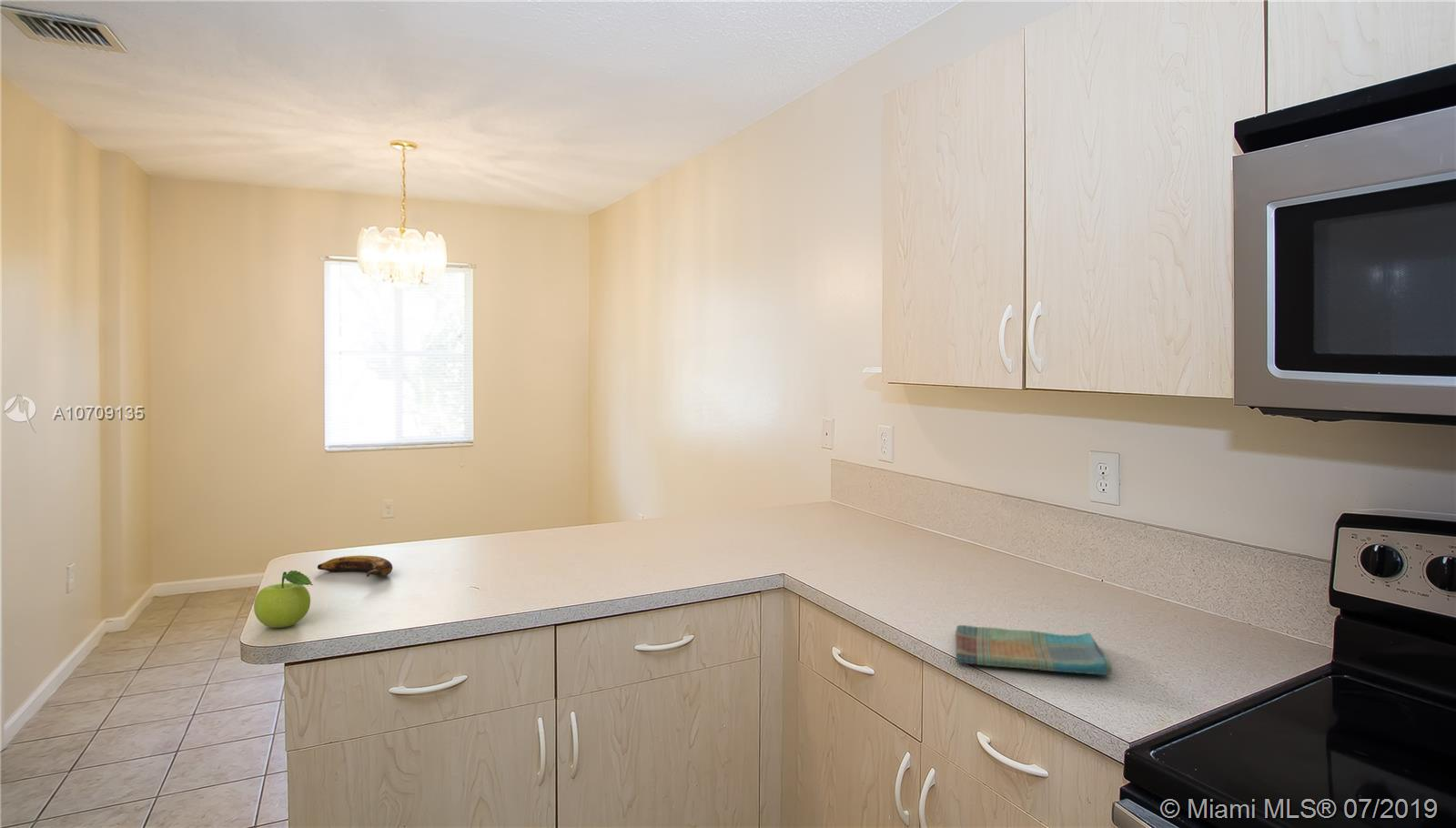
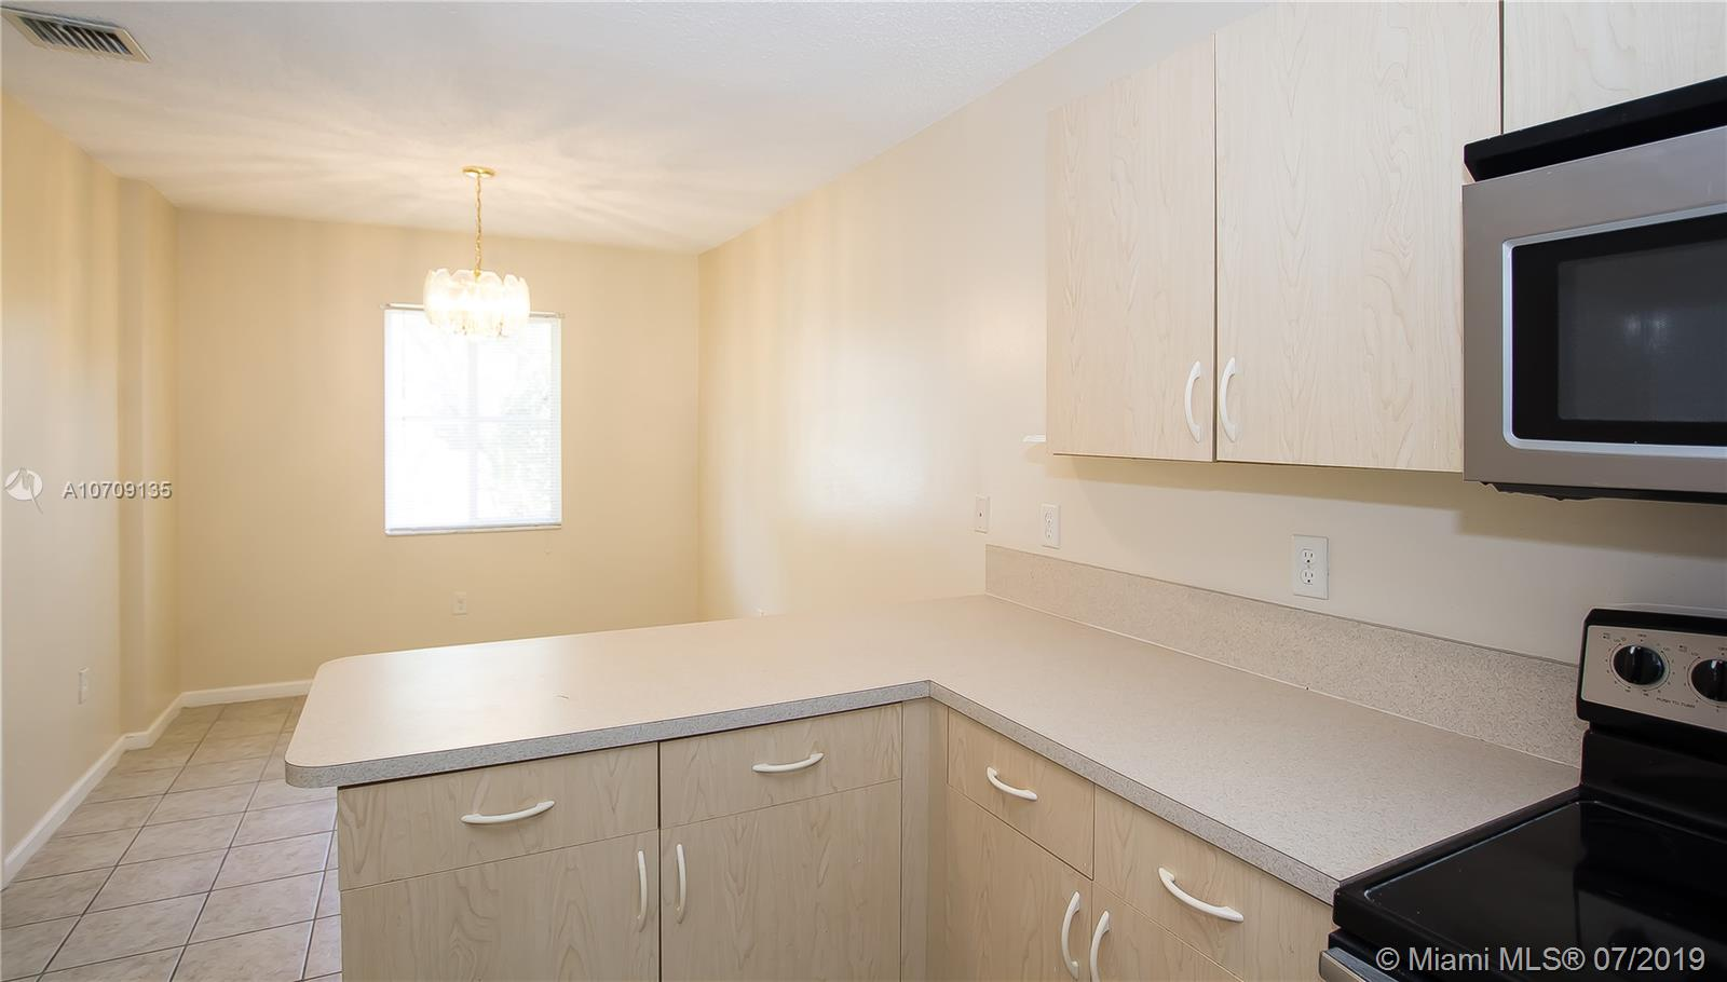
- banana (357, 567)
- dish towel (1027, 647)
- fruit (288, 599)
